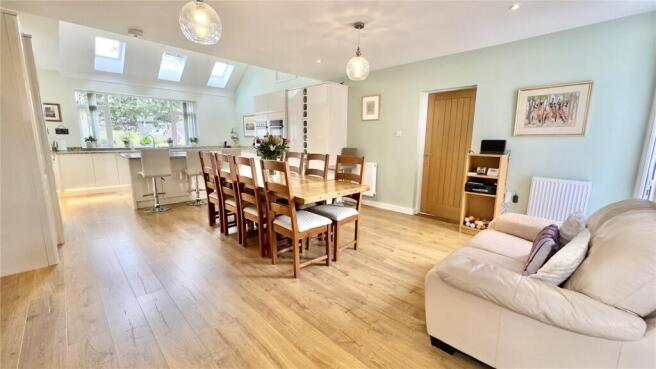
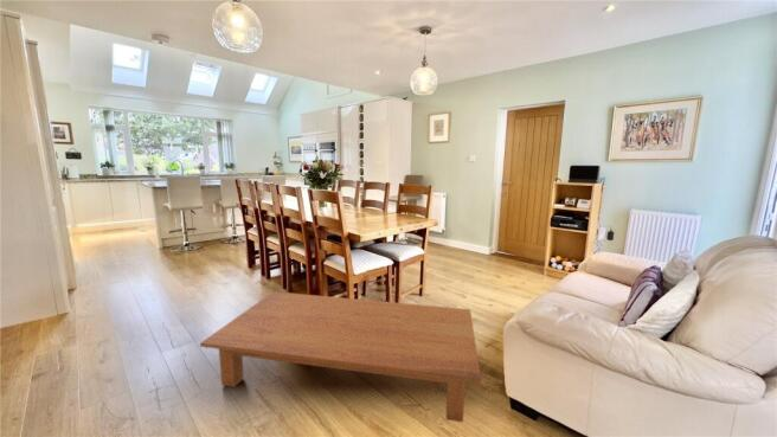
+ coffee table (351, 345)
